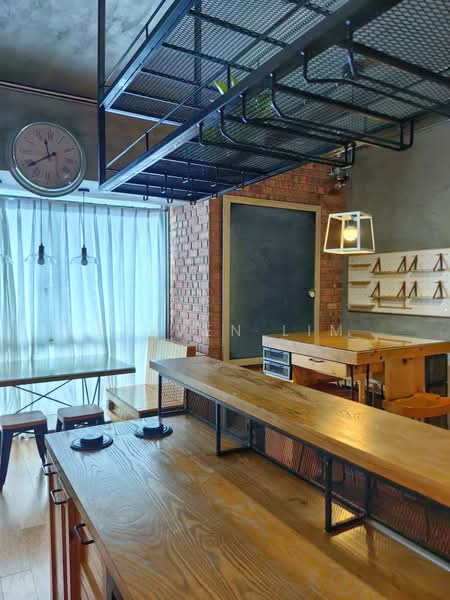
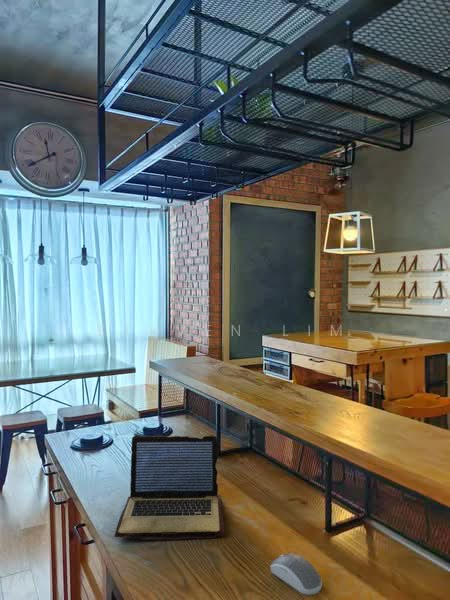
+ laptop (172, 483)
+ computer mouse (296, 568)
